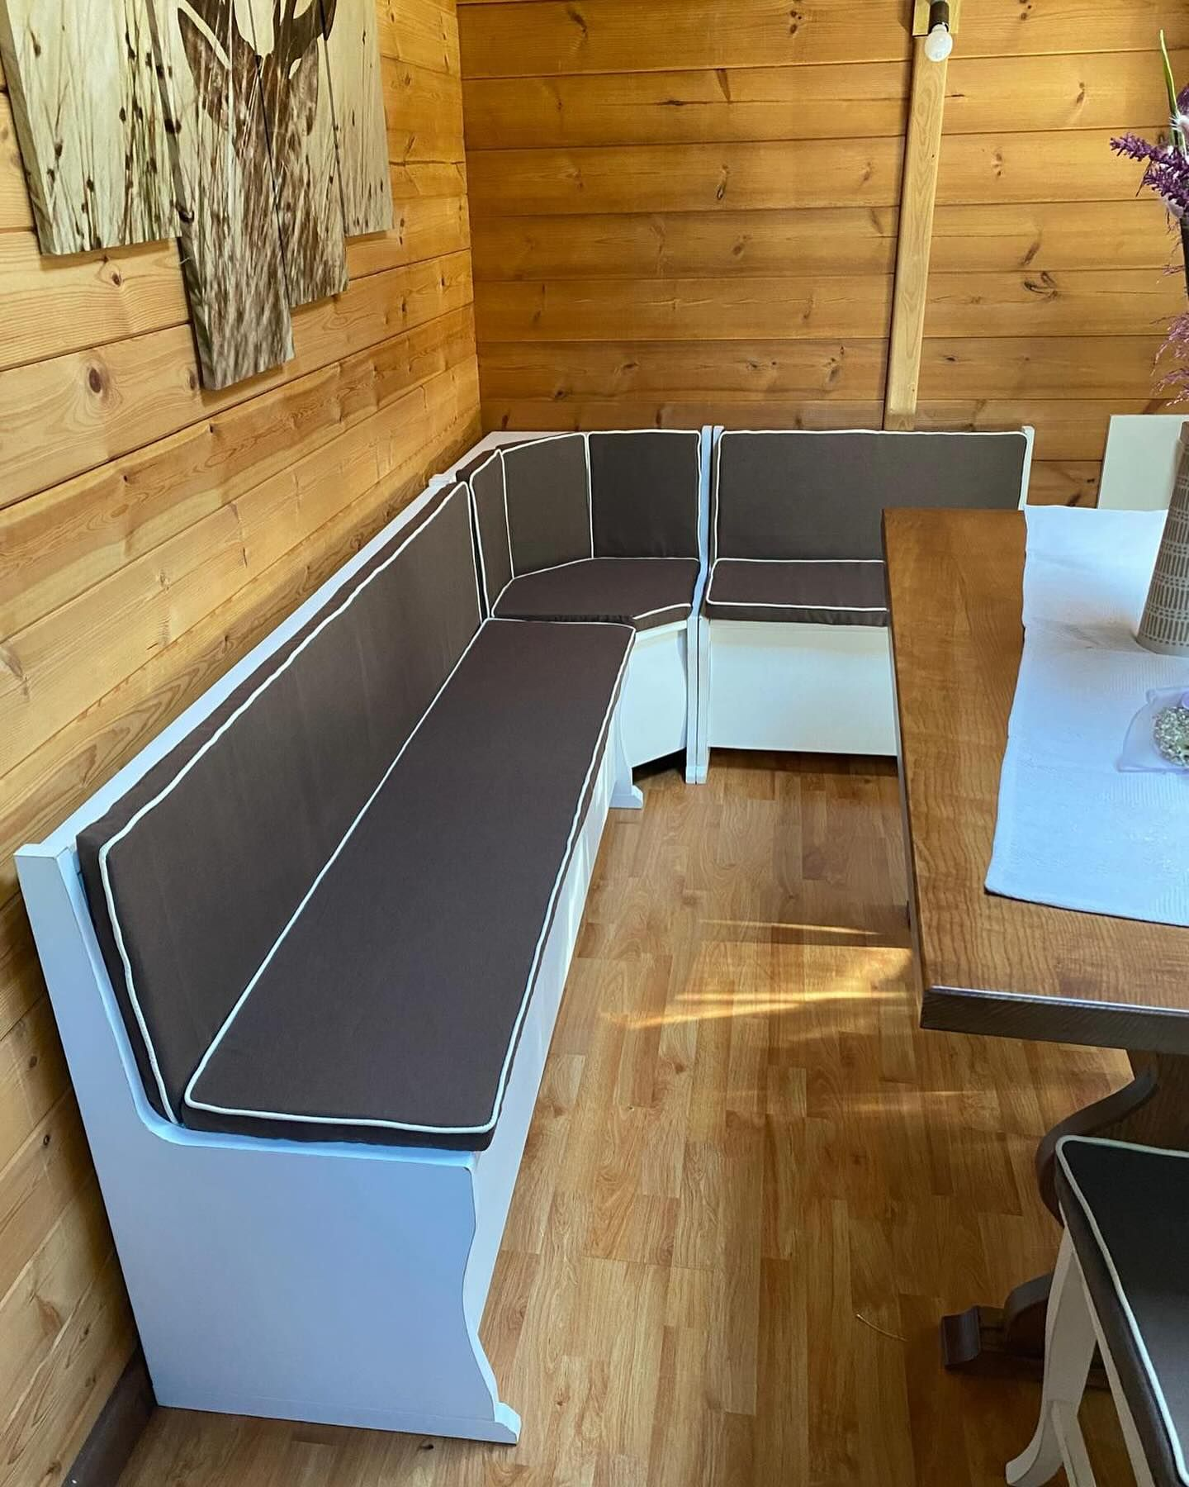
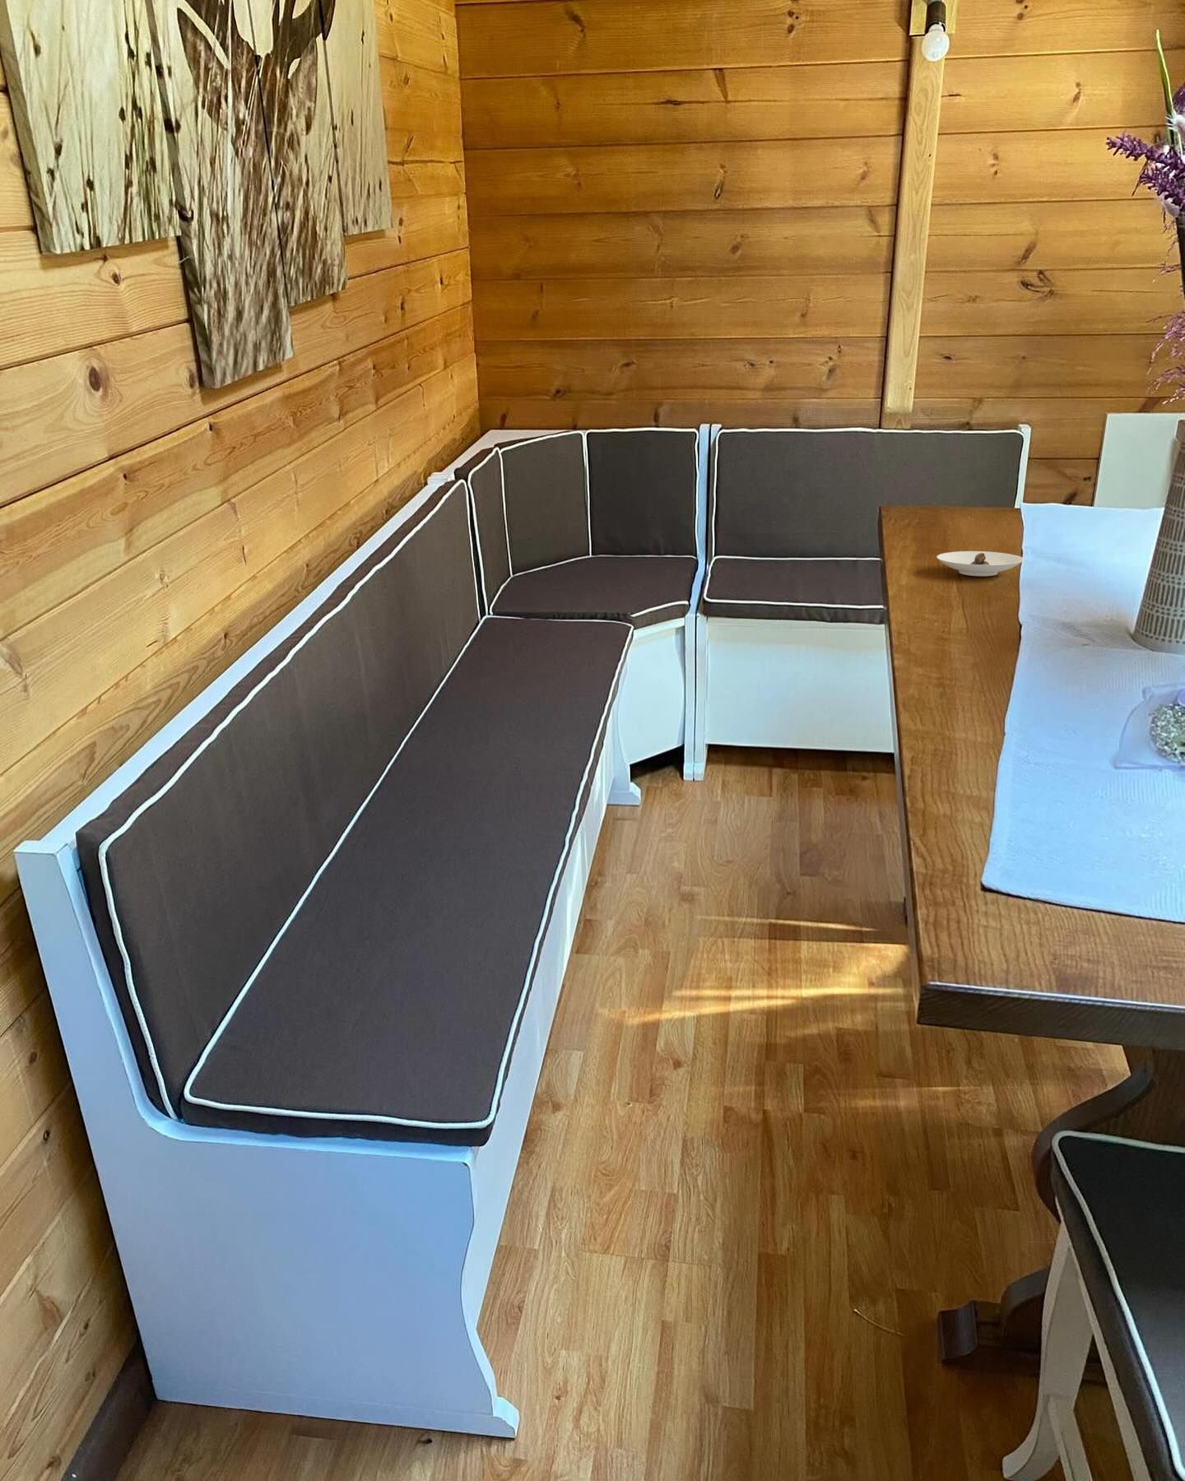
+ saucer (979, 563)
